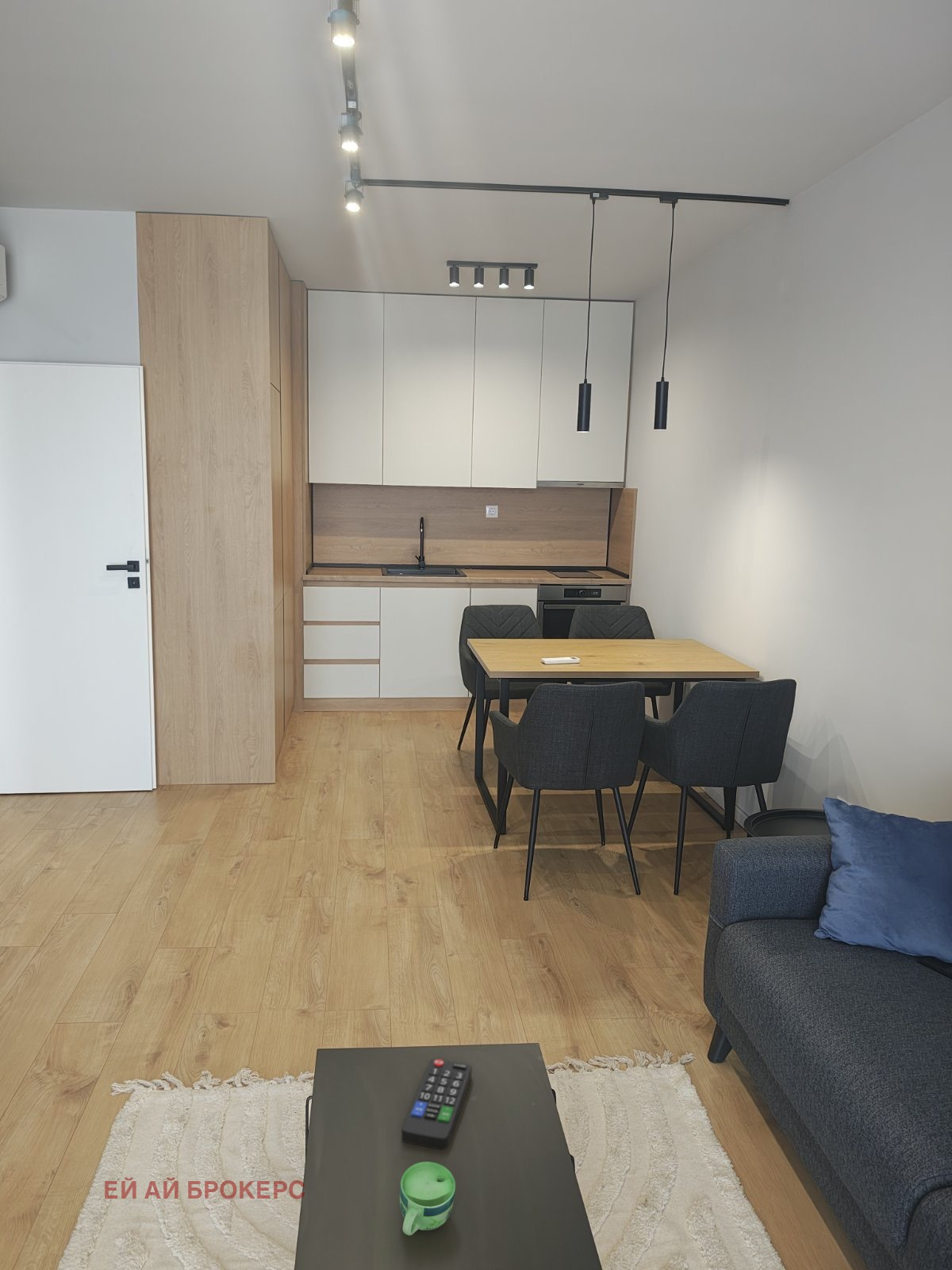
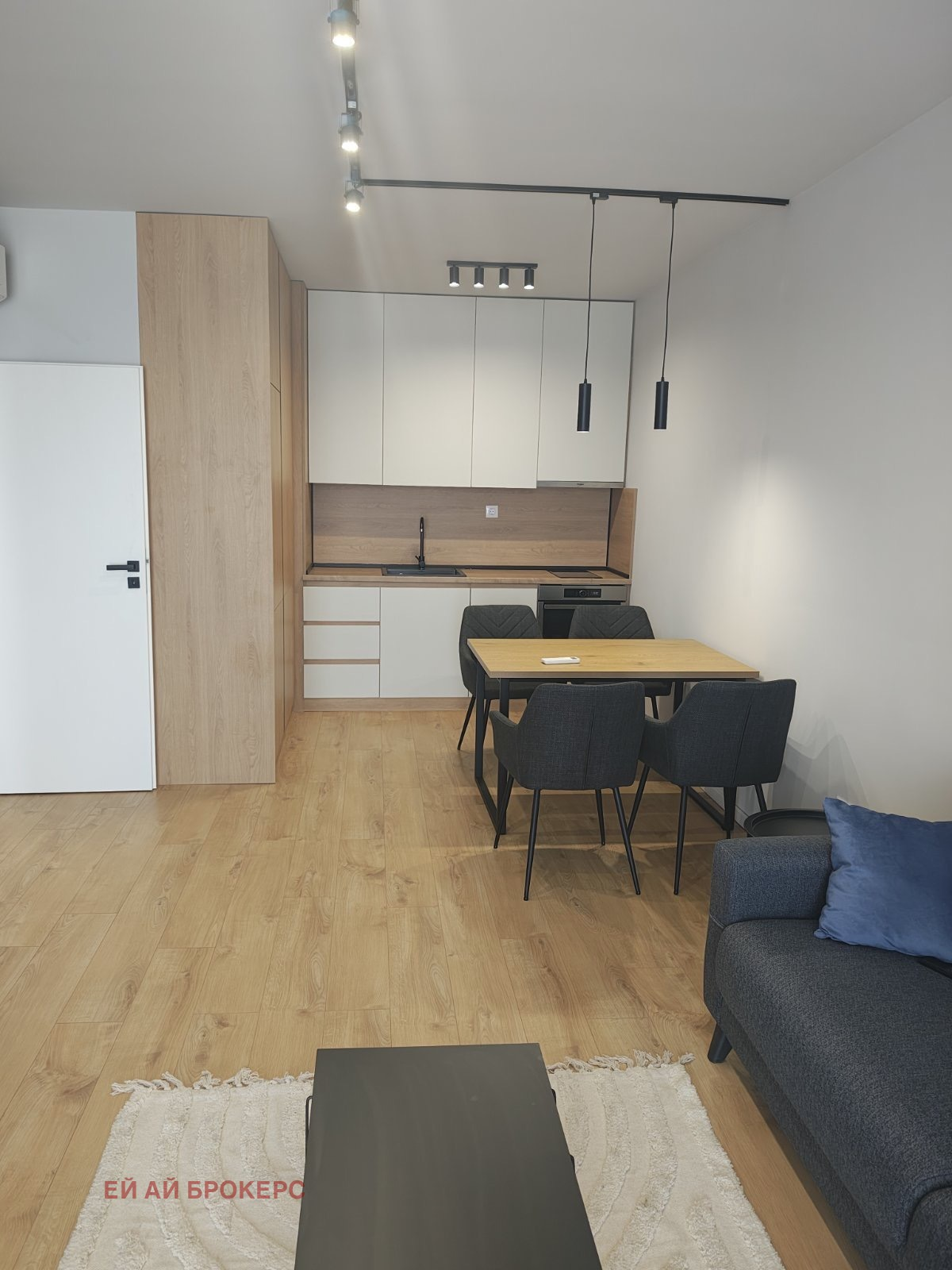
- cup (425, 1206)
- remote control (438, 1100)
